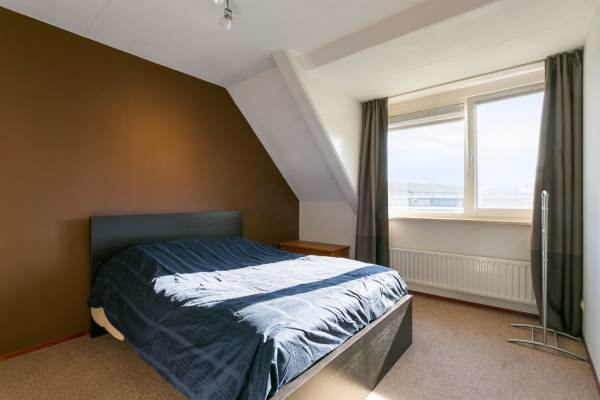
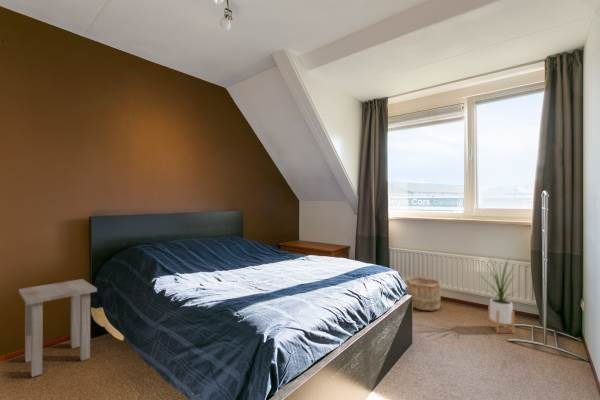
+ side table (71, 323)
+ house plant (502, 292)
+ wooden bucket (423, 293)
